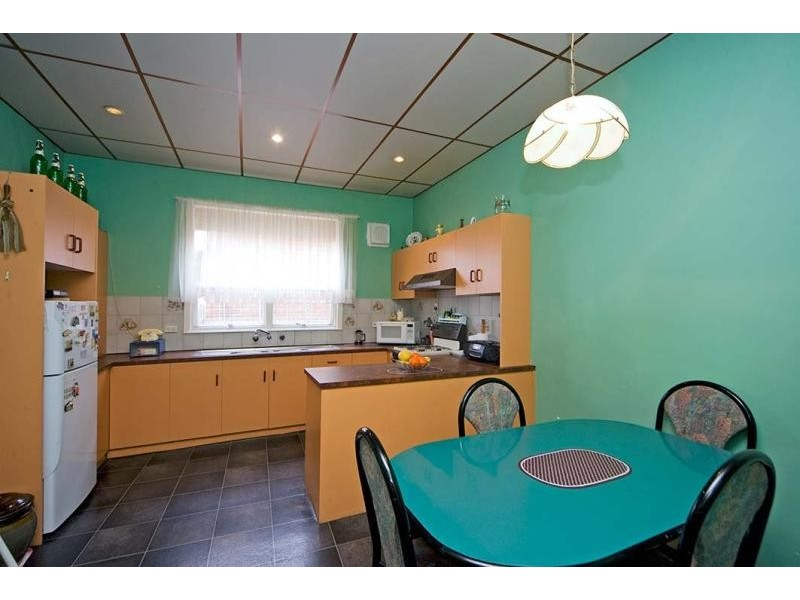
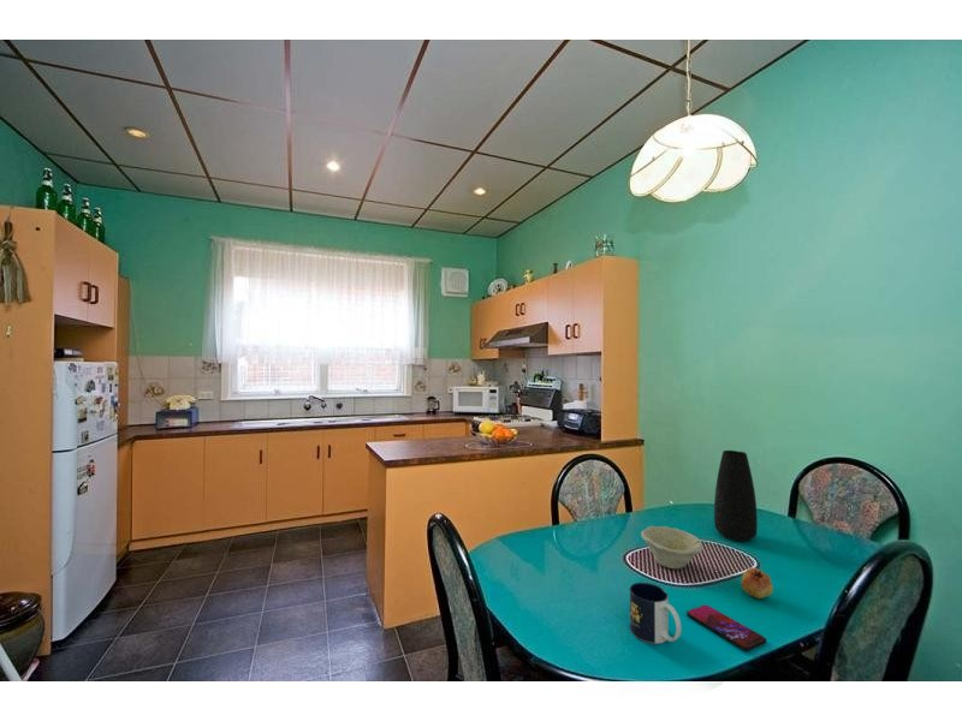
+ smartphone (724, 626)
+ fruit (756, 580)
+ bowl (671, 549)
+ vase (735, 494)
+ mug (655, 615)
